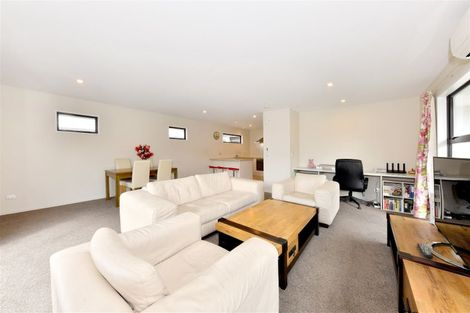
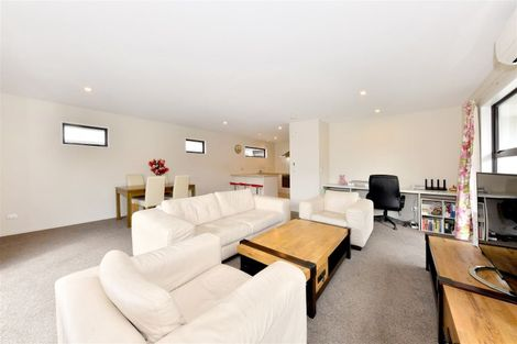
- remote control (424, 250)
